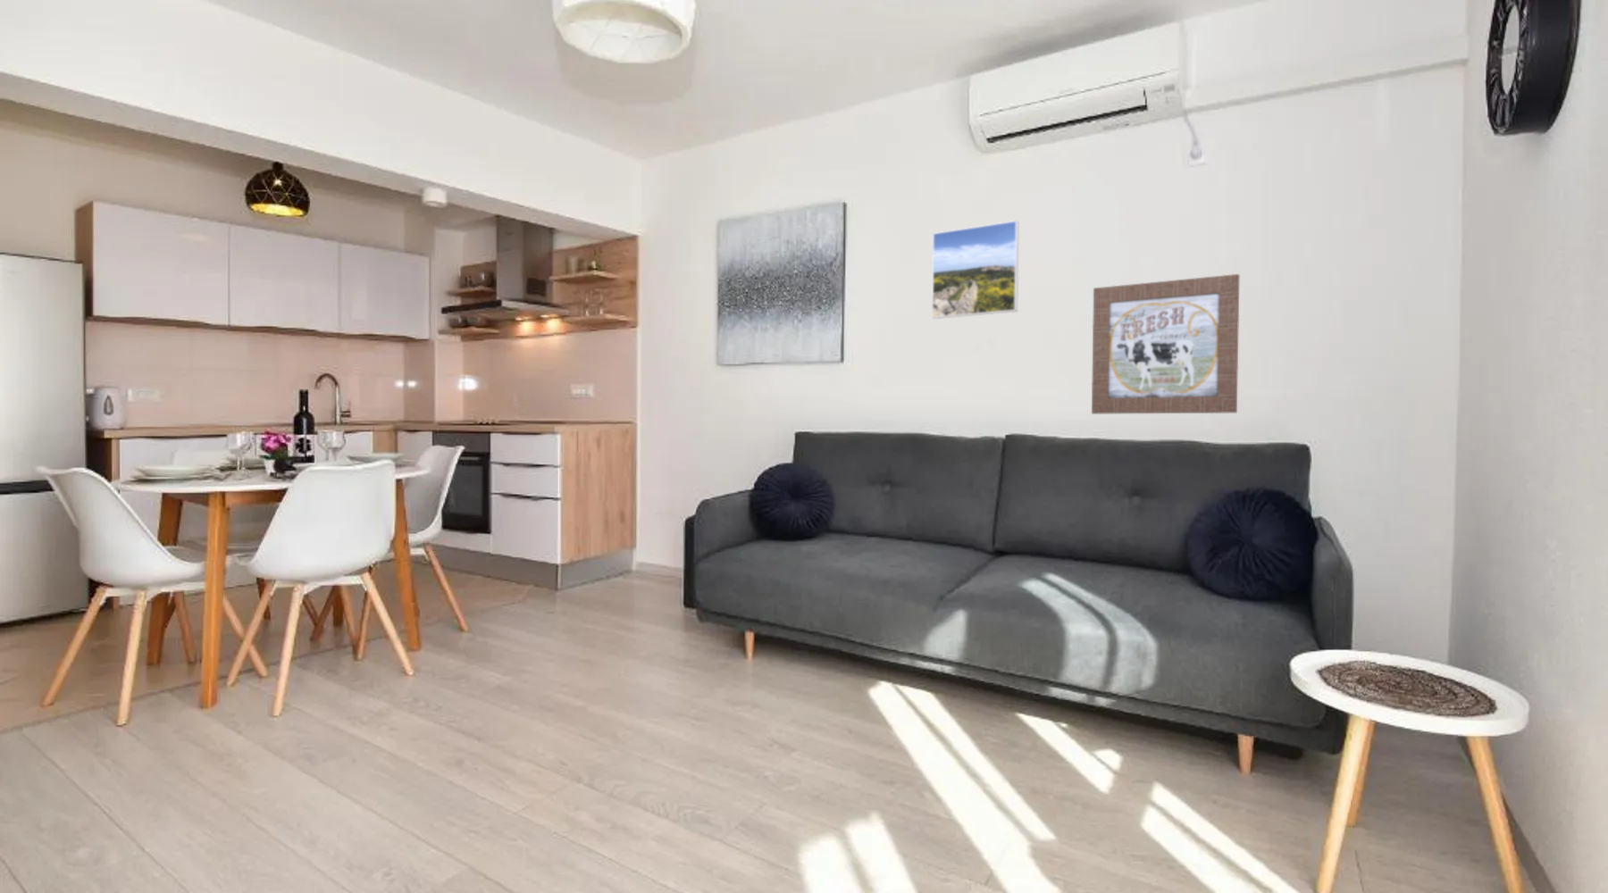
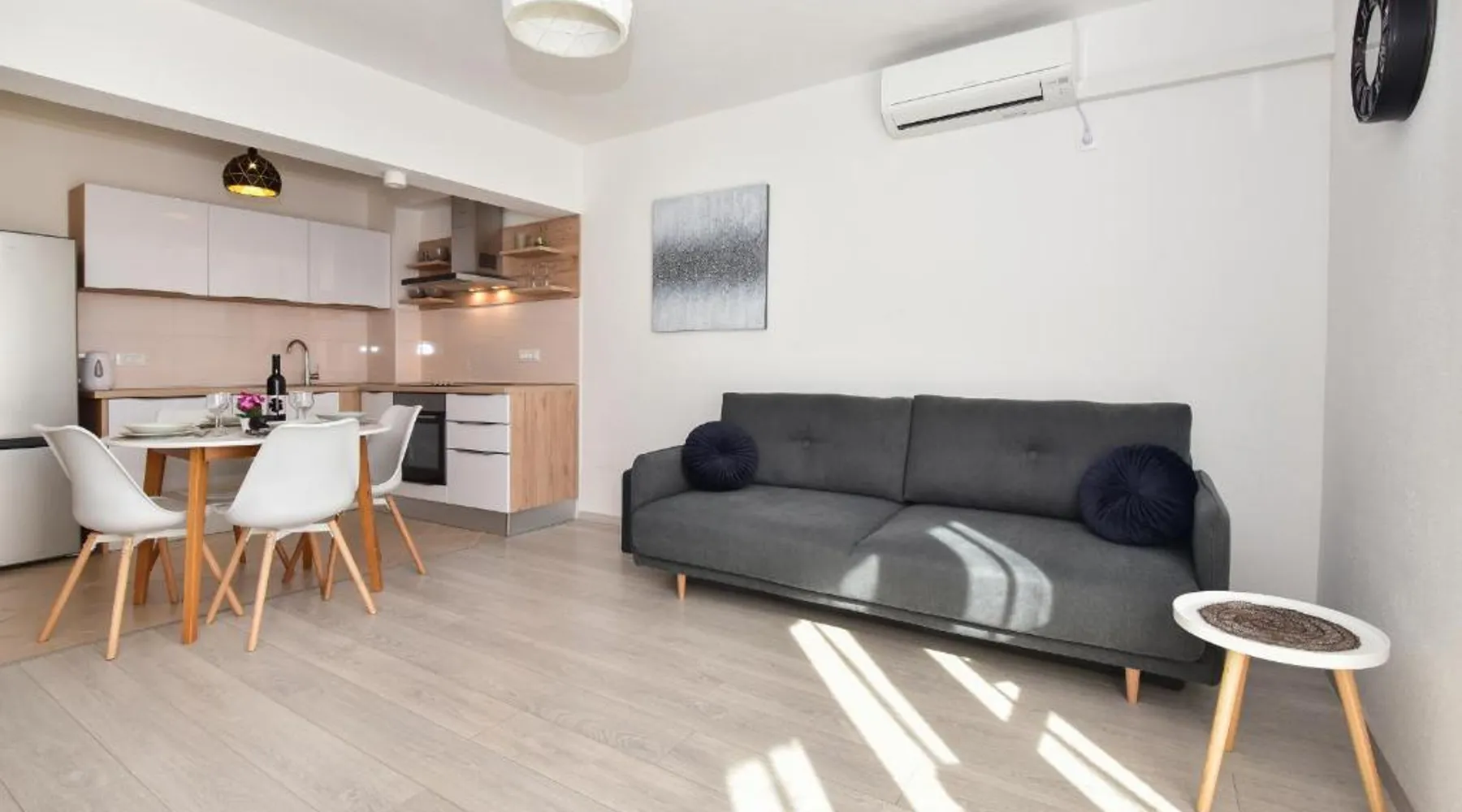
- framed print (973, 271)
- wall art (1161, 348)
